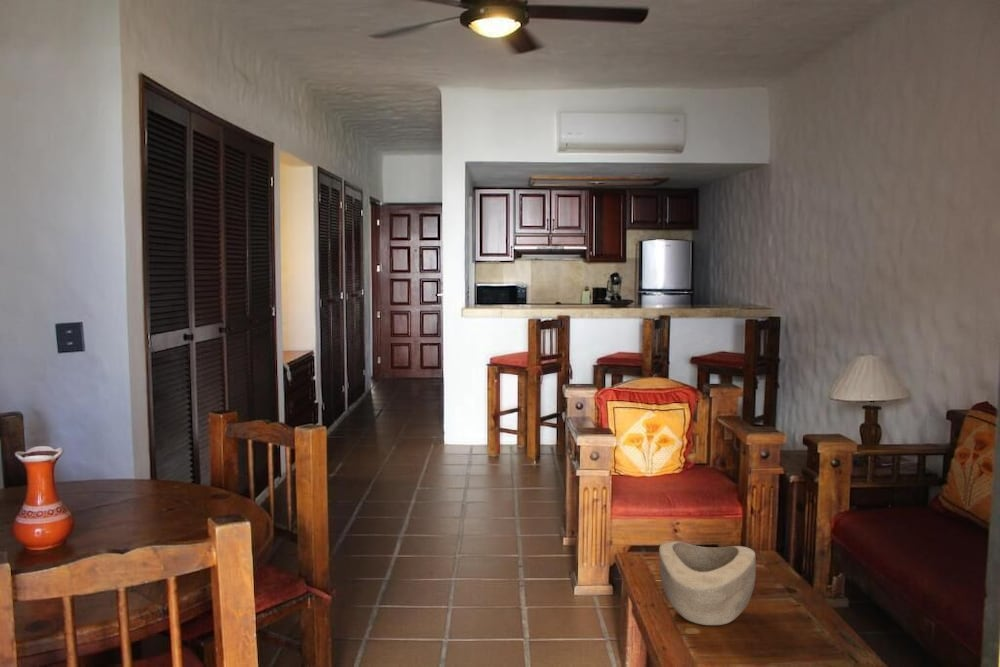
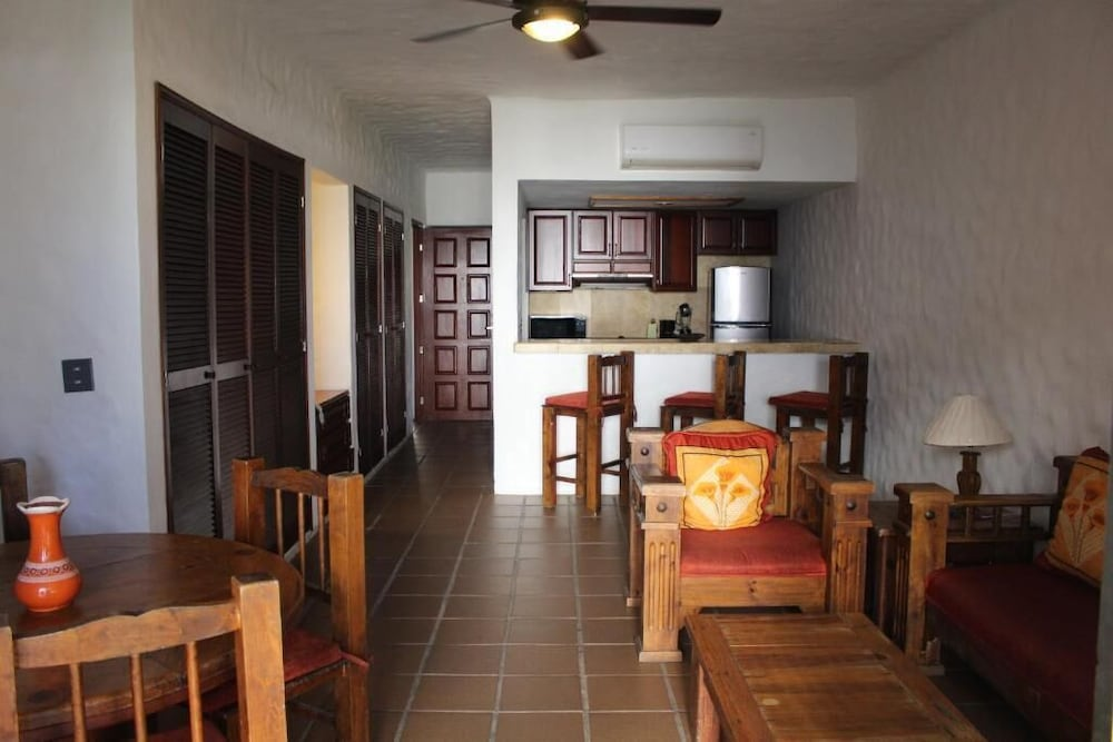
- decorative bowl (706, 581)
